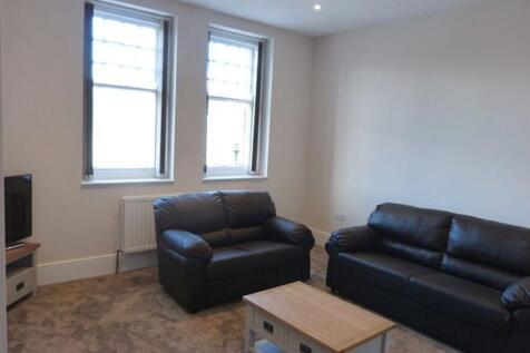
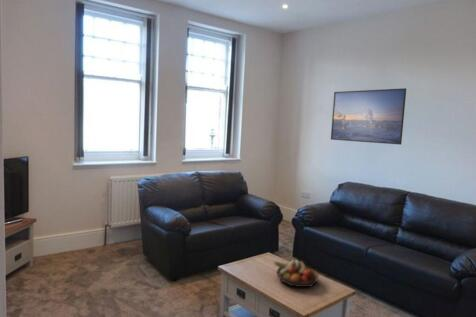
+ fruit bowl (297, 271)
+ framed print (365, 116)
